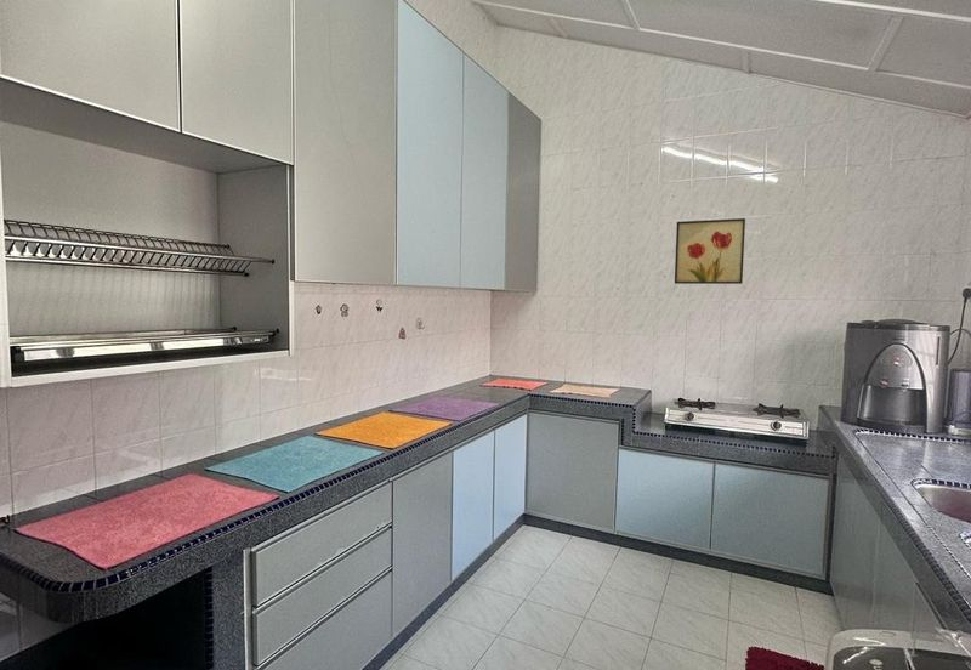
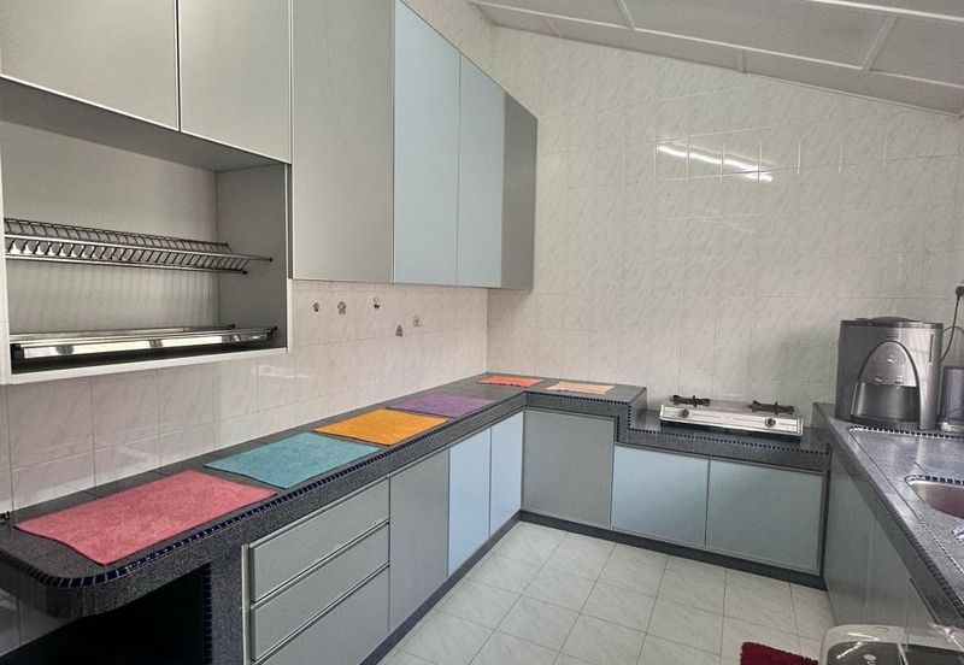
- wall art (709, 251)
